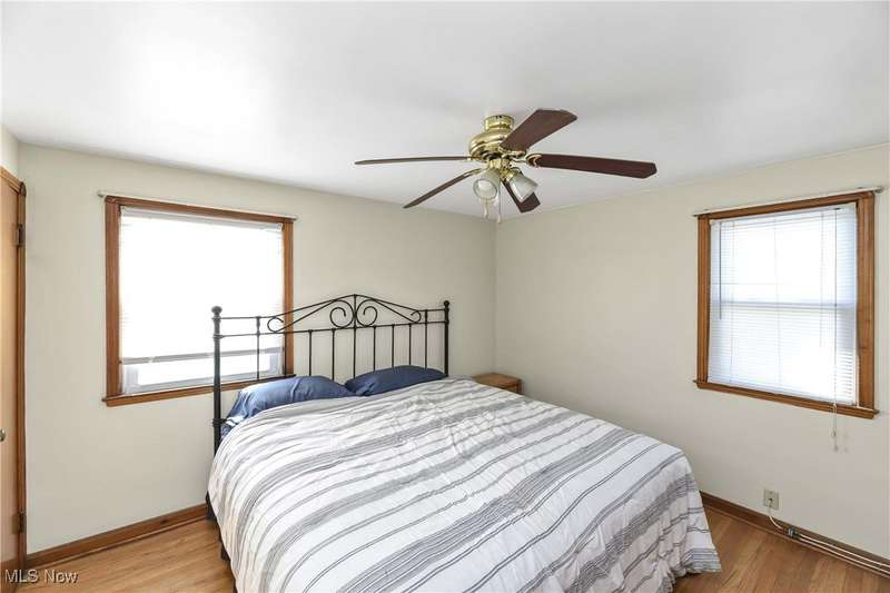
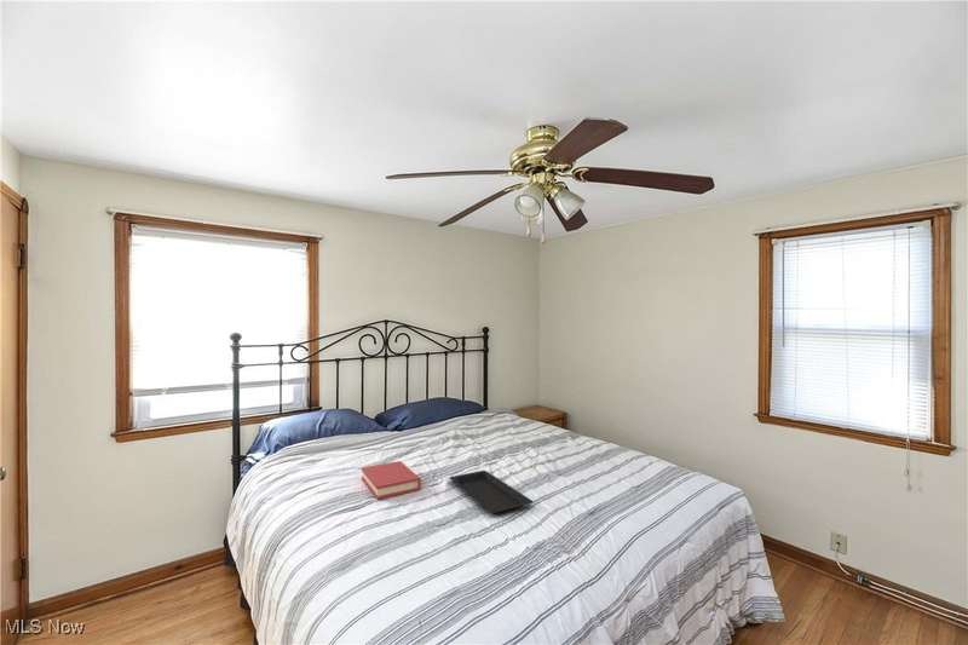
+ serving tray (488, 490)
+ hardback book (390, 478)
